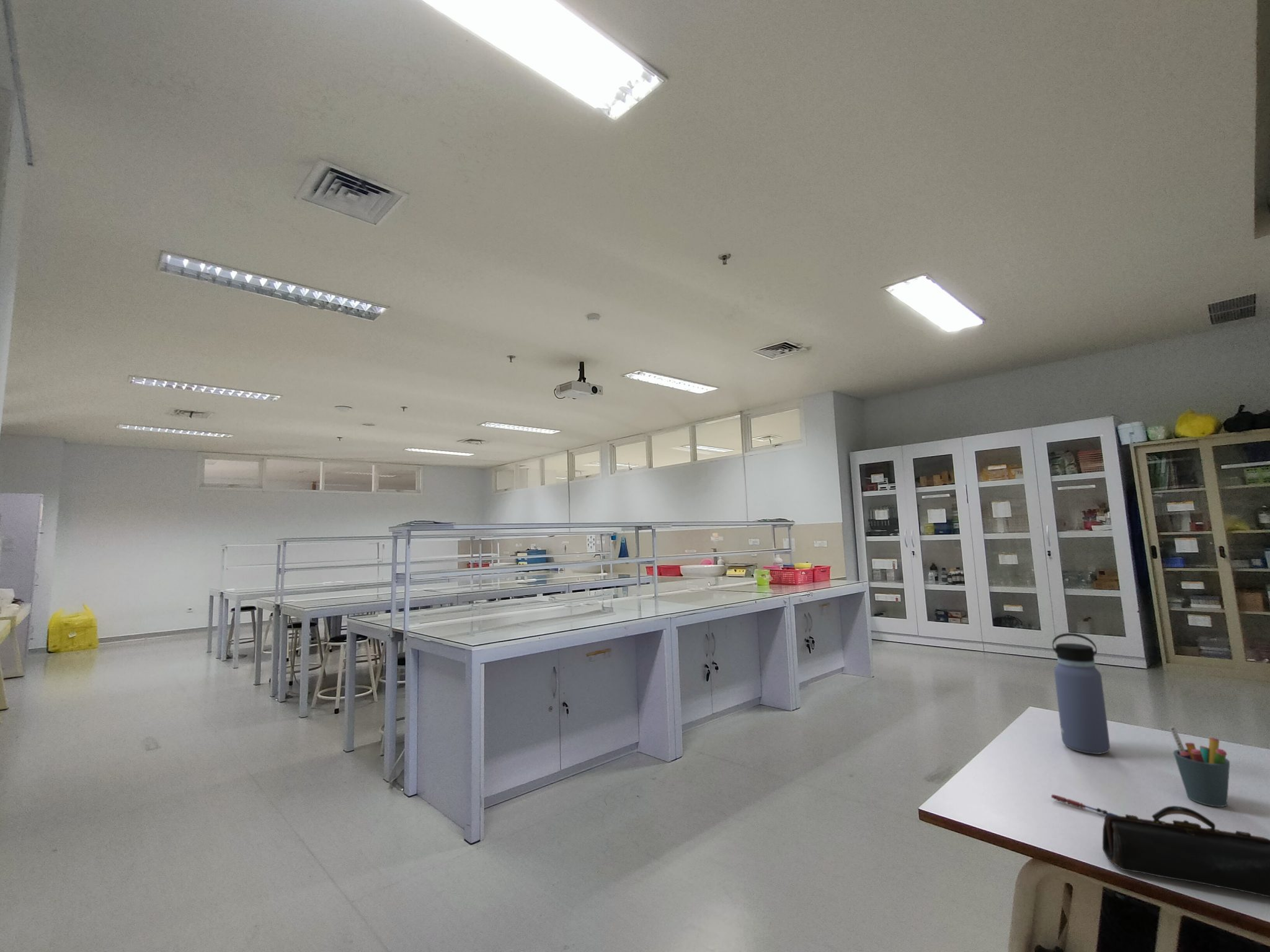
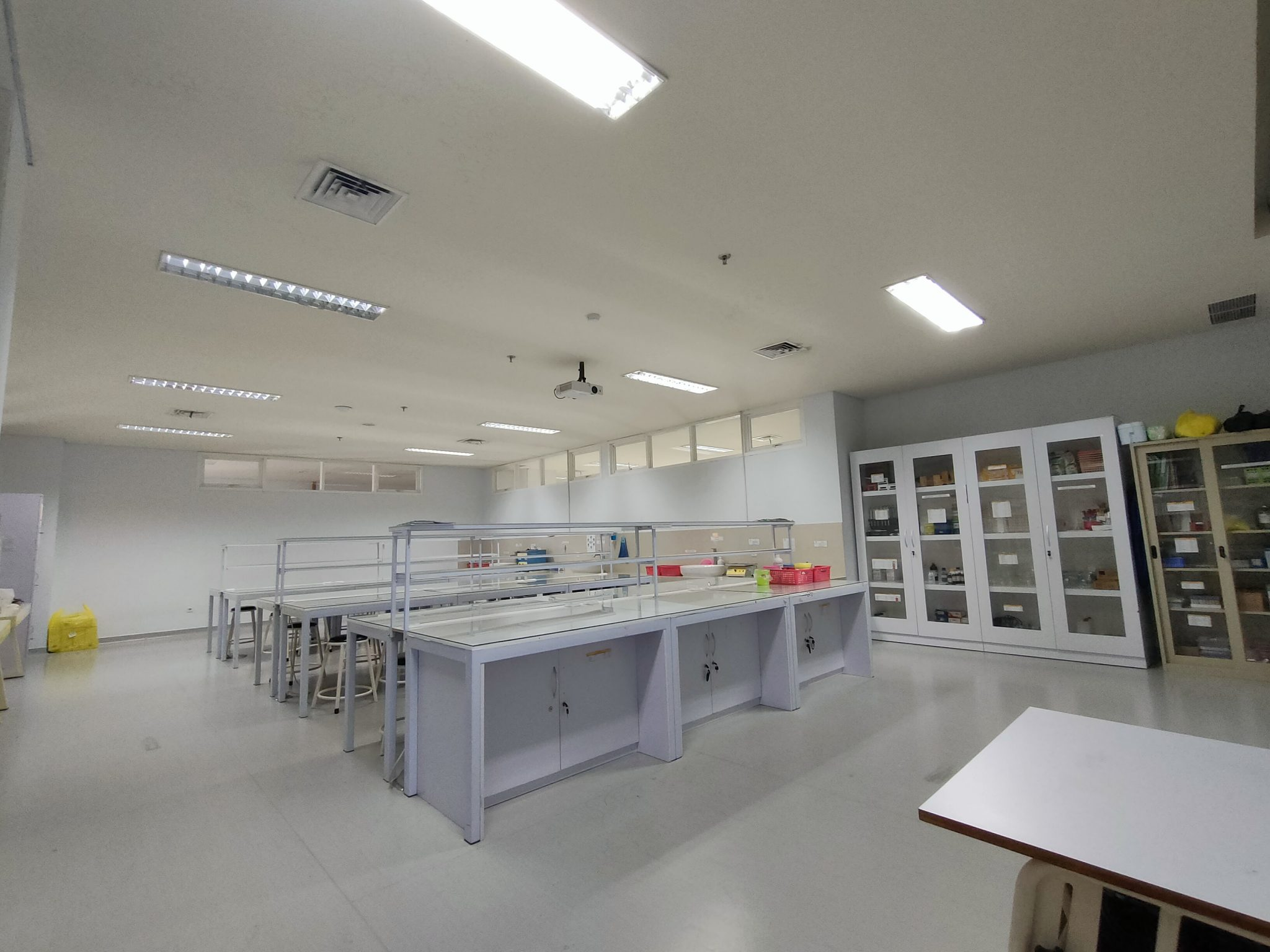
- pencil case (1189, 840)
- pen holder (1202, 766)
- water bottle (1079, 689)
- pen (1096, 809)
